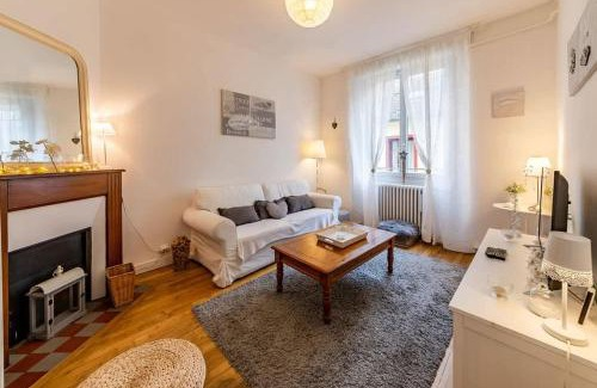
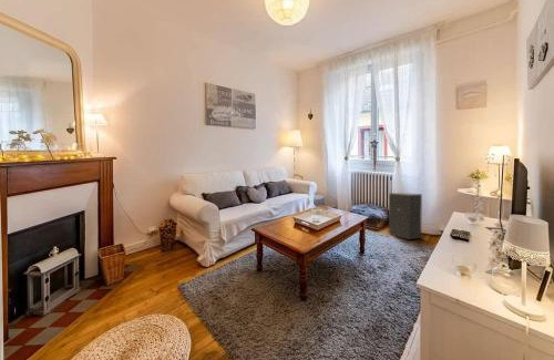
+ speaker (404, 214)
